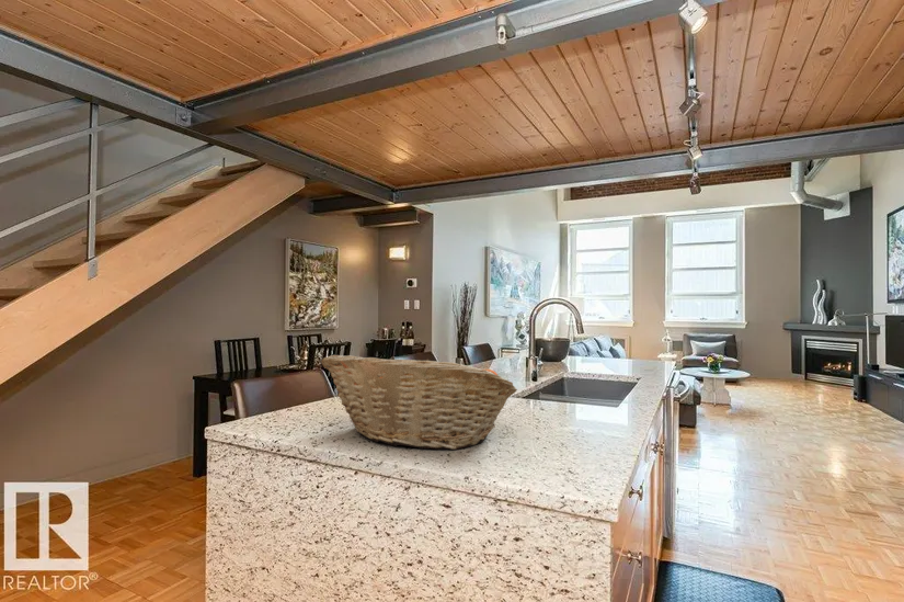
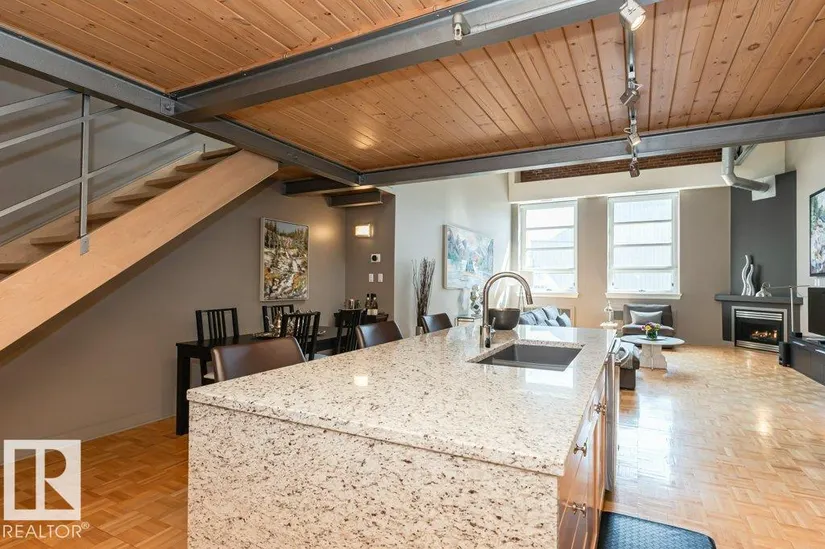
- fruit basket (416, 391)
